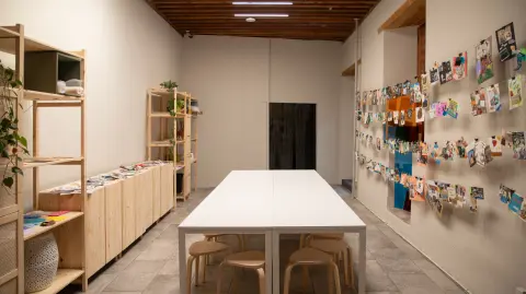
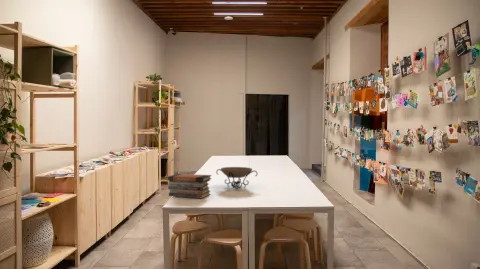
+ decorative bowl (236, 177)
+ book stack (189, 185)
